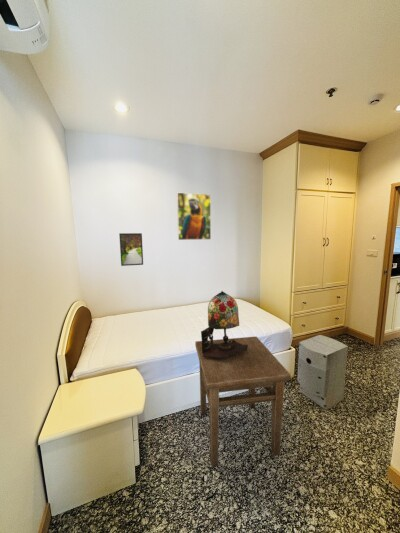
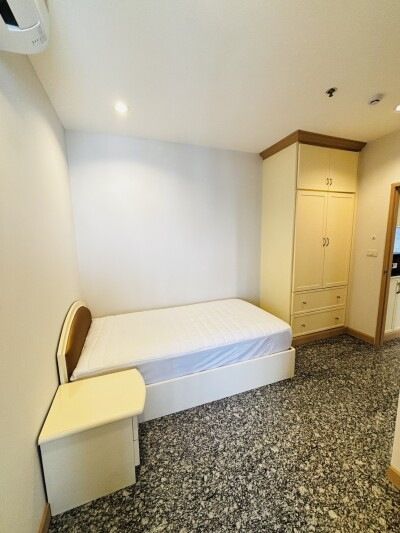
- table lamp (224, 321)
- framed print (194, 217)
- side table (235, 396)
- air purifier (321, 370)
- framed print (131, 249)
